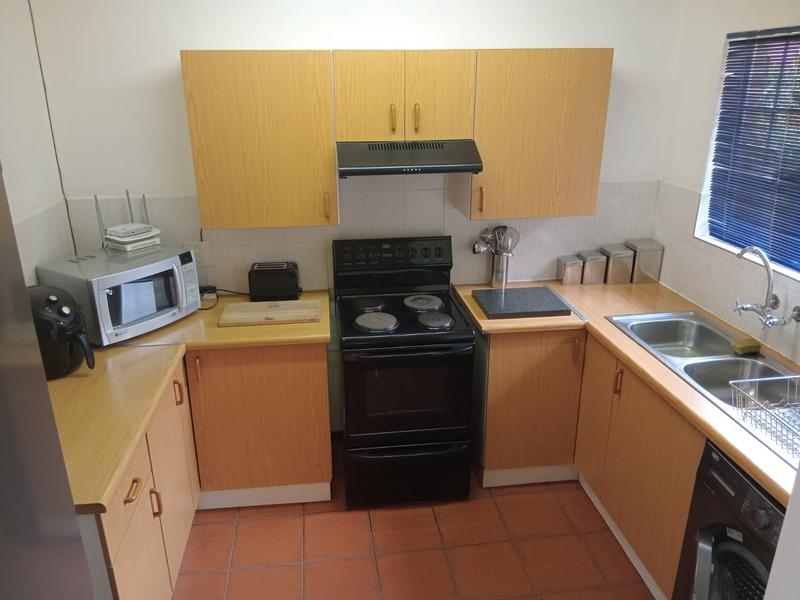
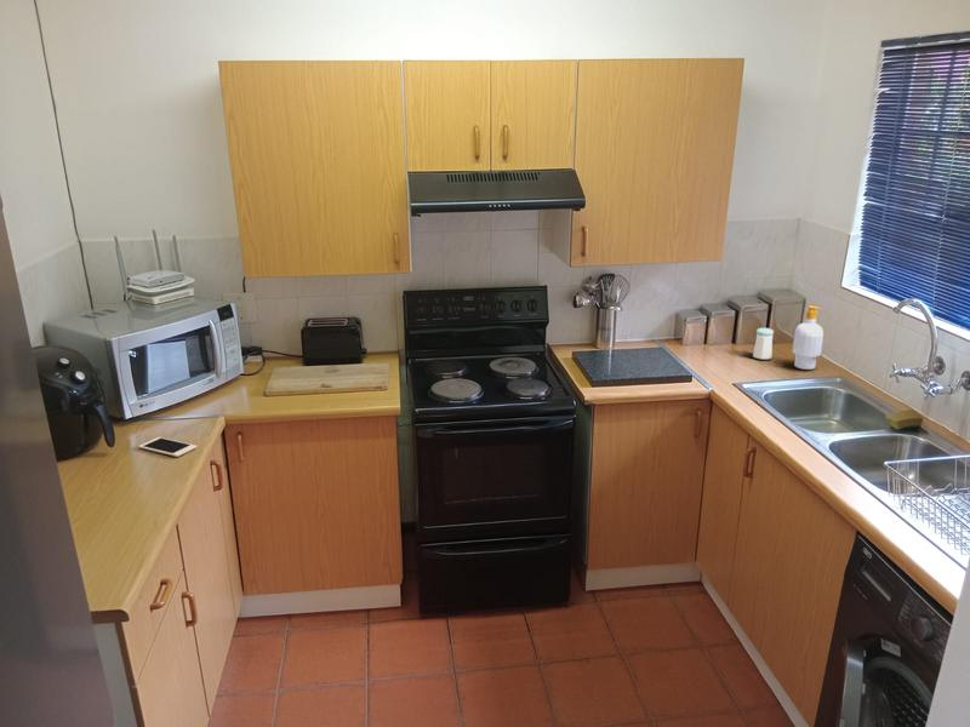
+ salt shaker (763, 343)
+ soap bottle (808, 337)
+ cell phone (167, 446)
